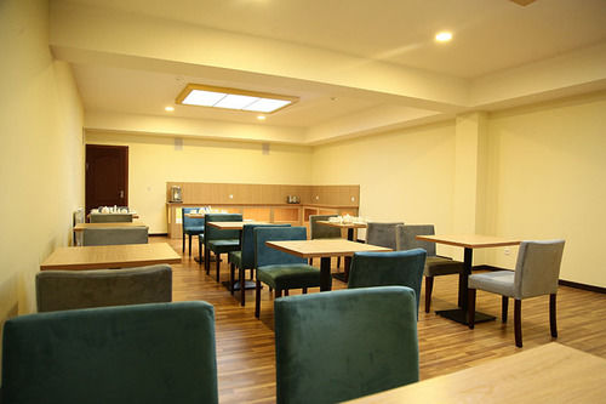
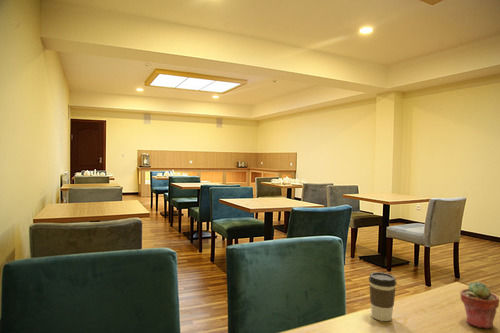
+ coffee cup (382, 296)
+ potted succulent (479, 302)
